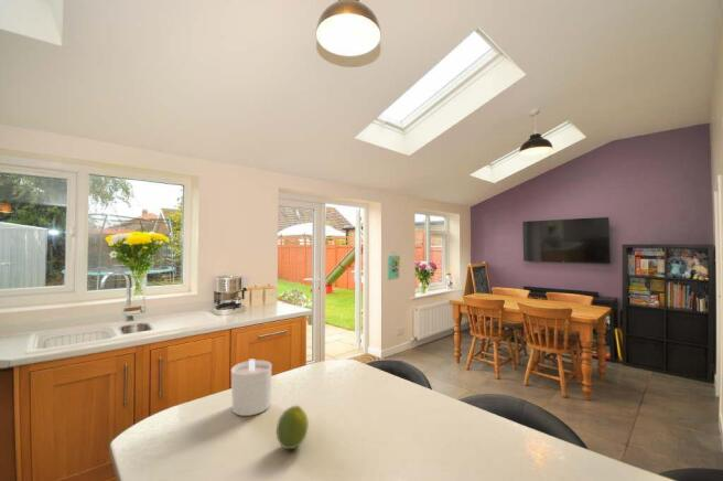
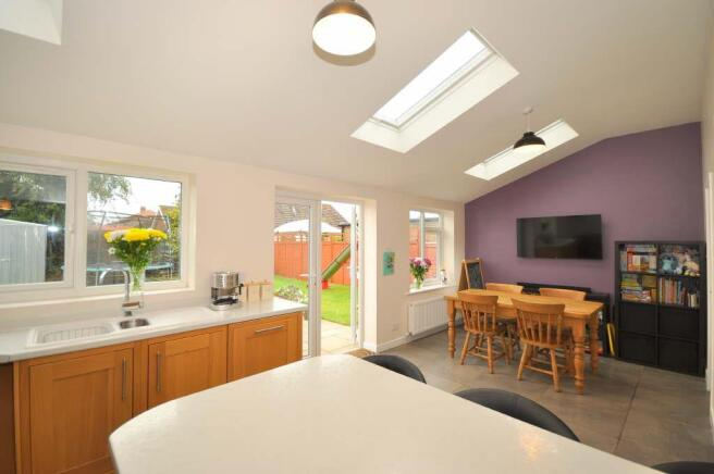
- candle (251, 382)
- fruit (292, 426)
